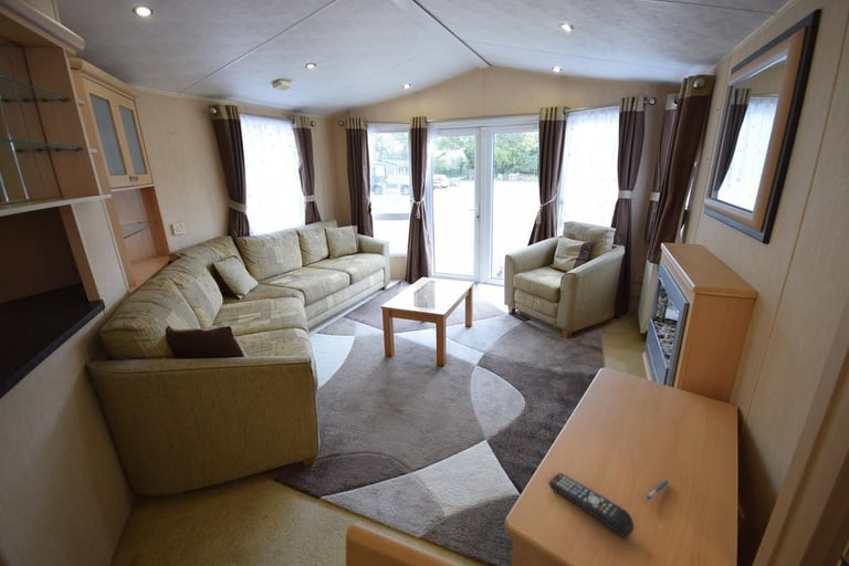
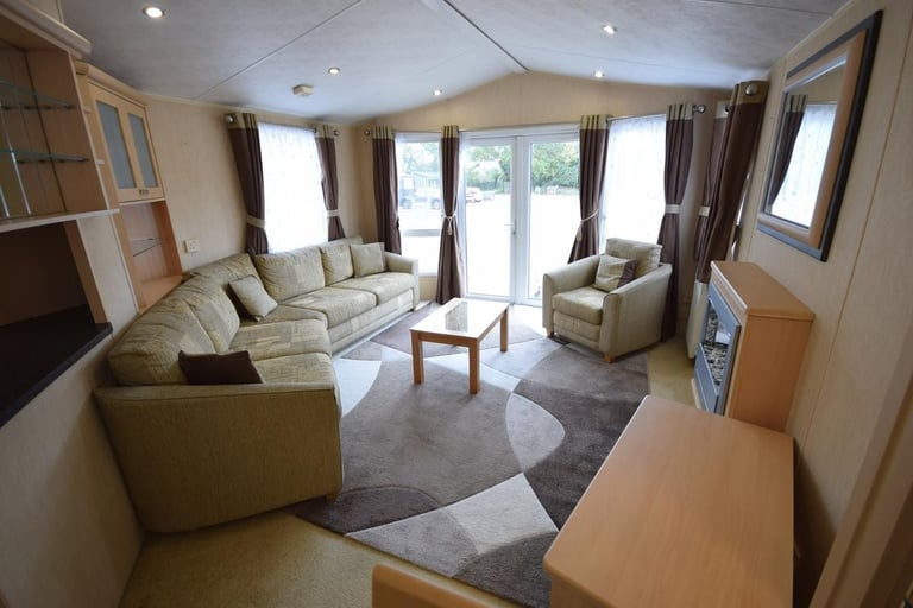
- remote control (589, 501)
- pen (658, 490)
